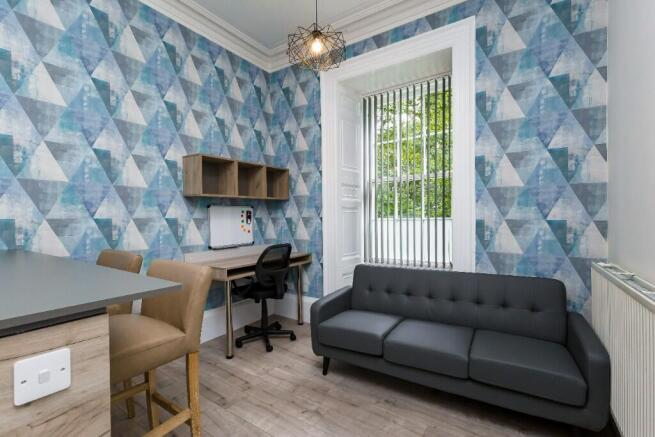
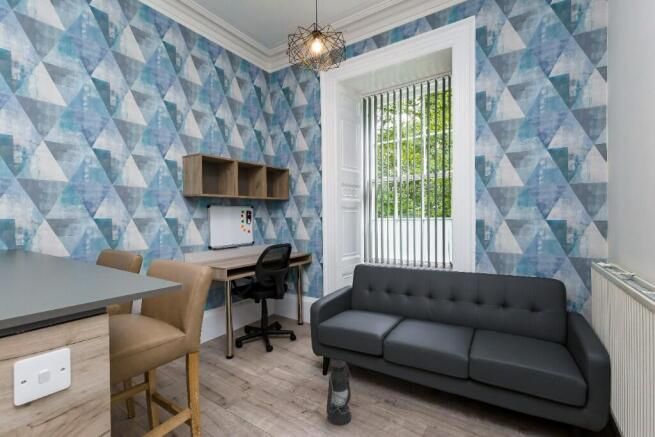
+ lantern (340, 389)
